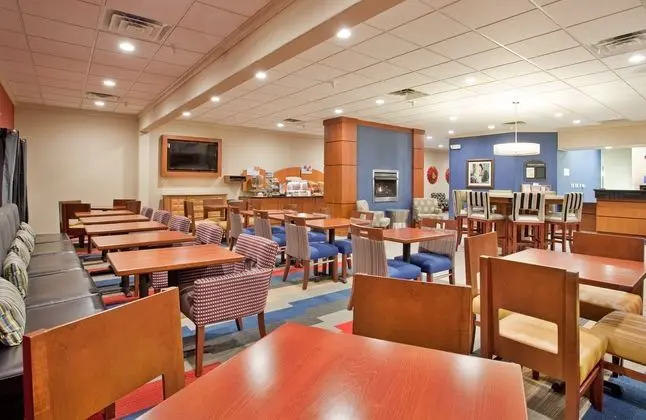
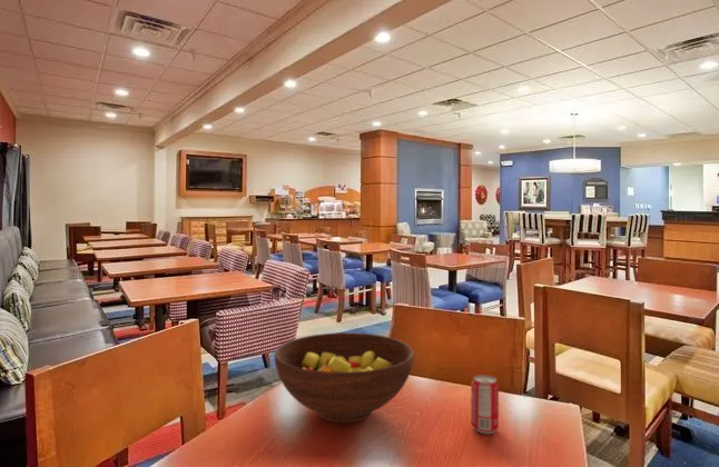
+ beverage can (484, 404)
+ fruit bowl (344, 380)
